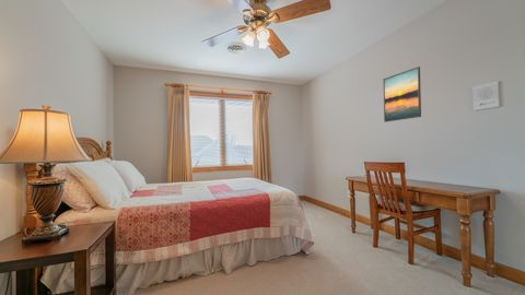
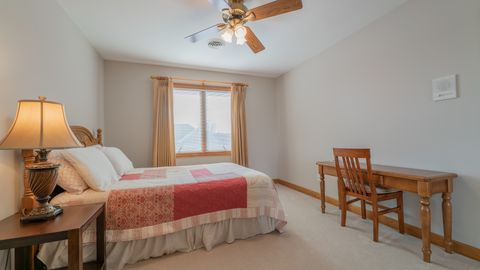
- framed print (400, 96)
